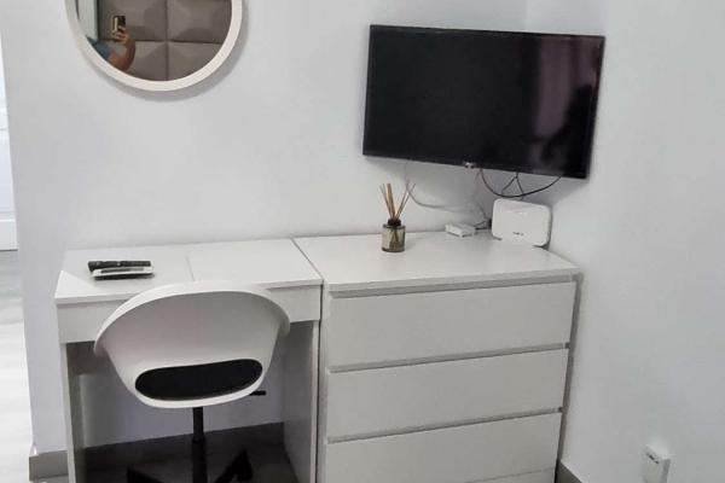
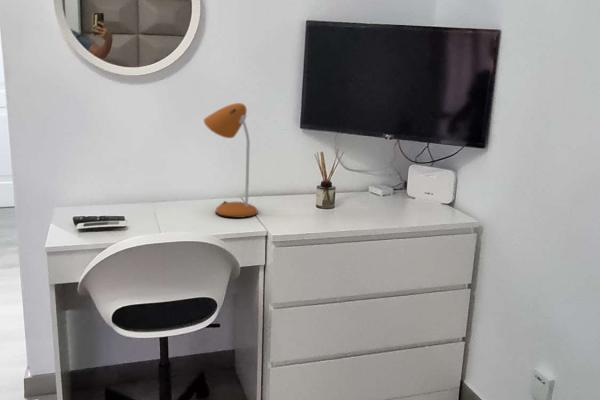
+ desk lamp (246, 157)
